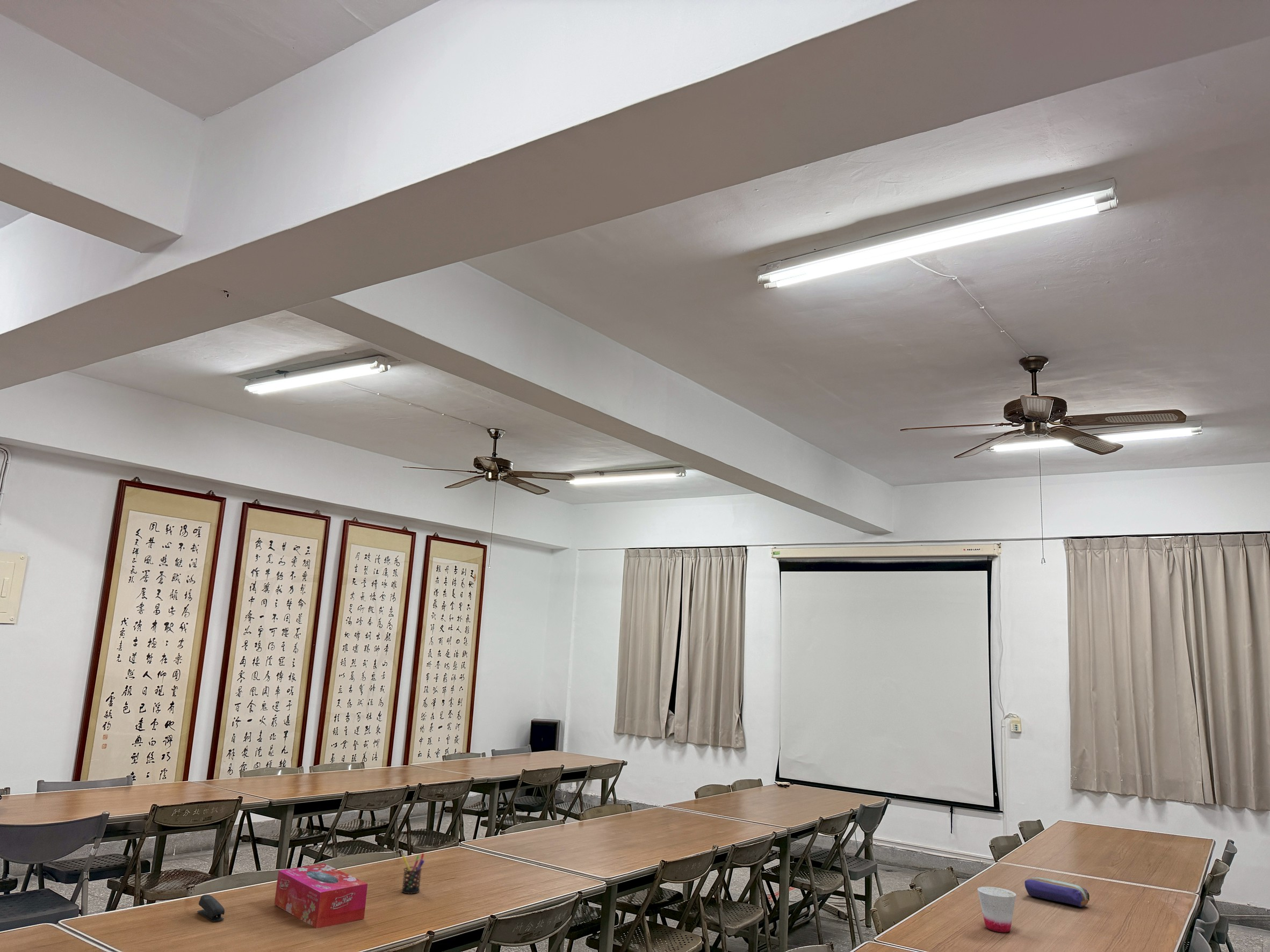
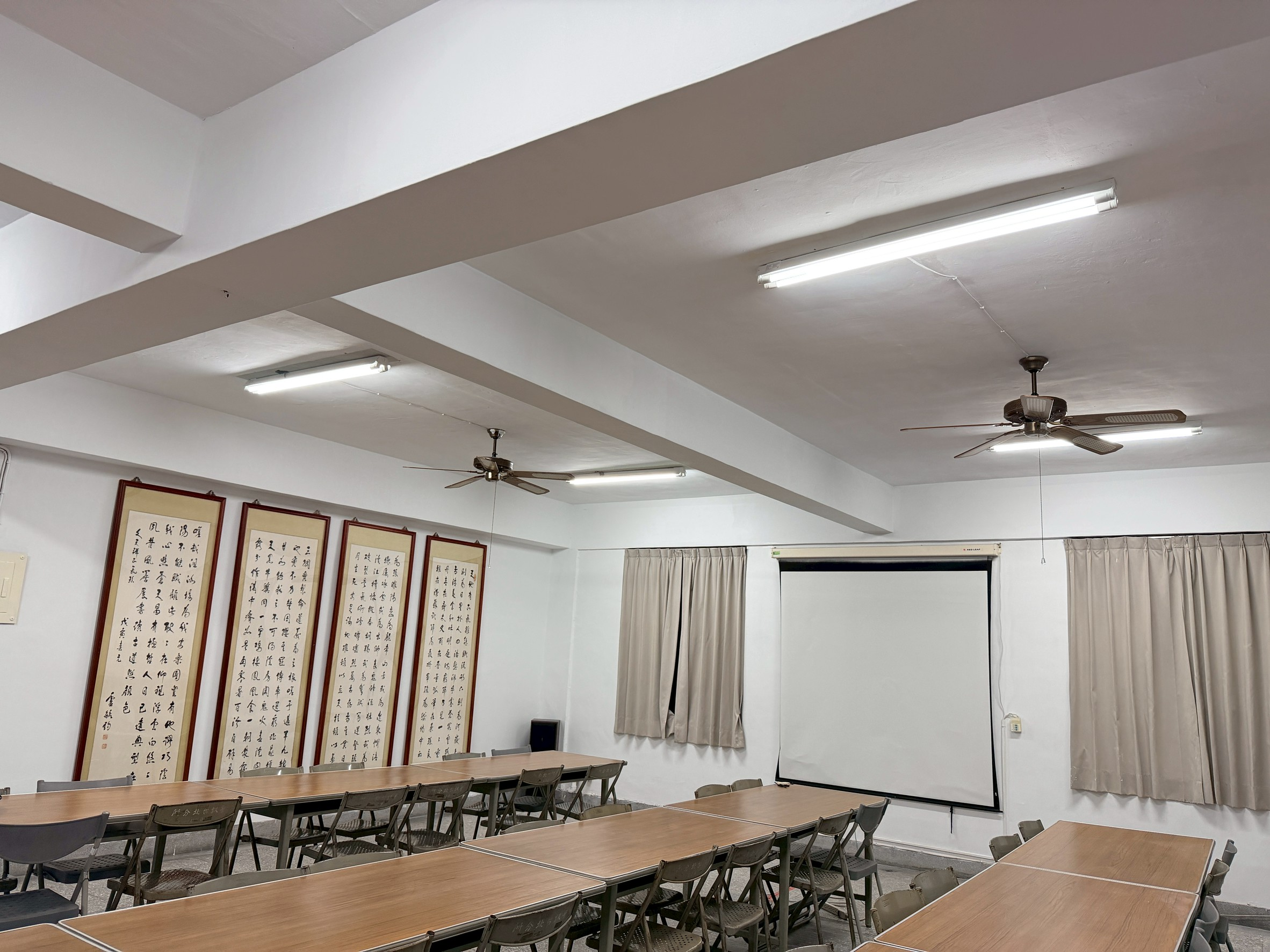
- stapler (211, 907)
- cup (997, 910)
- pen holder (414, 871)
- pencil case (1056, 891)
- tissue box (320, 894)
